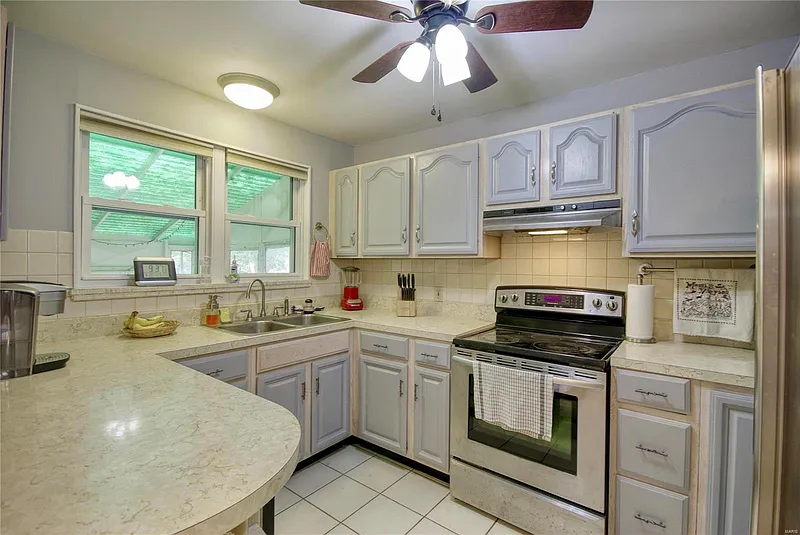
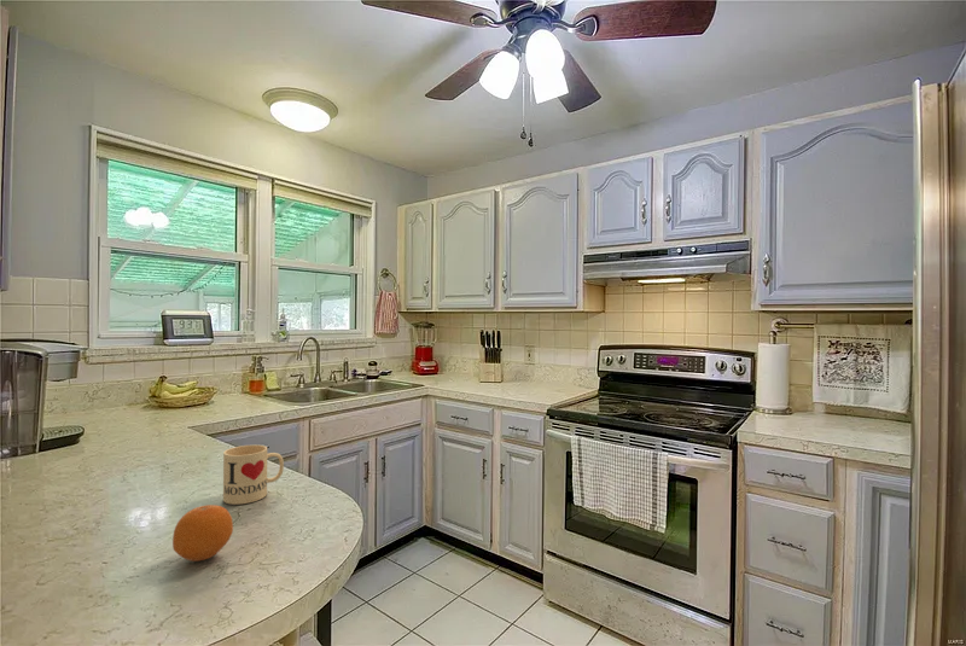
+ mug (254, 471)
+ fruit (203, 531)
